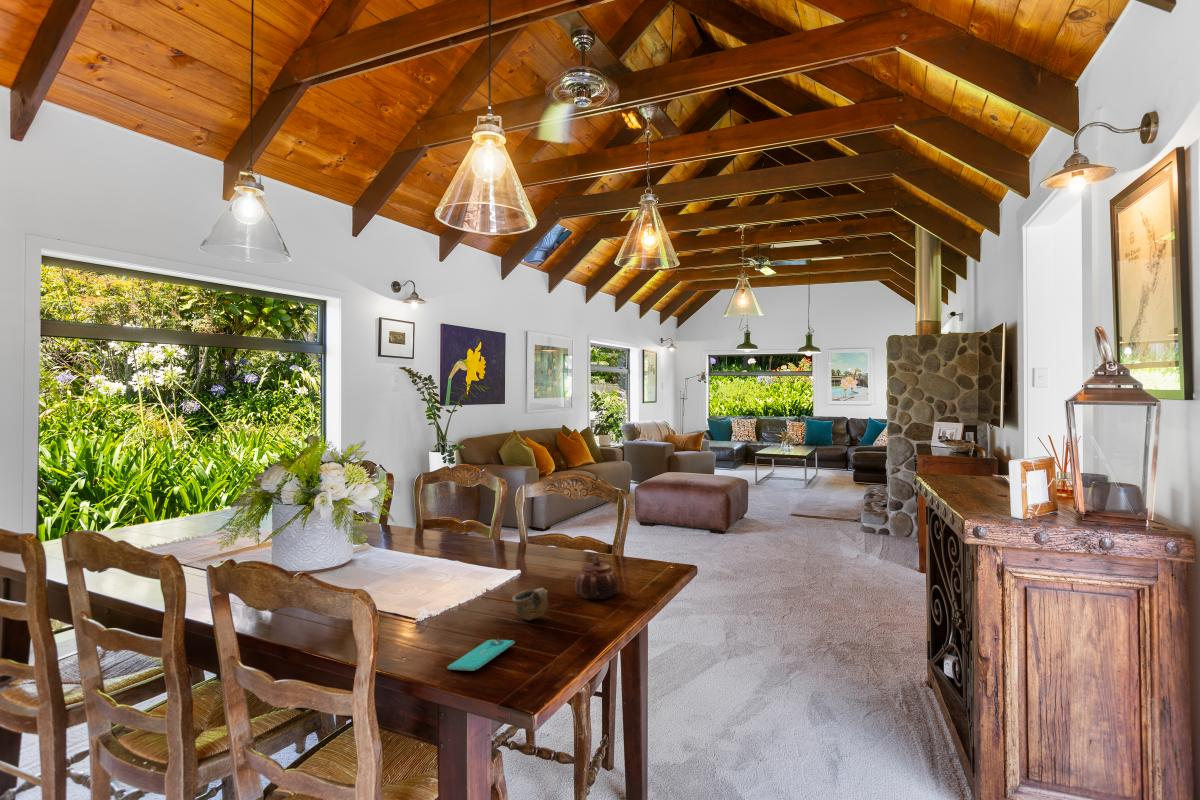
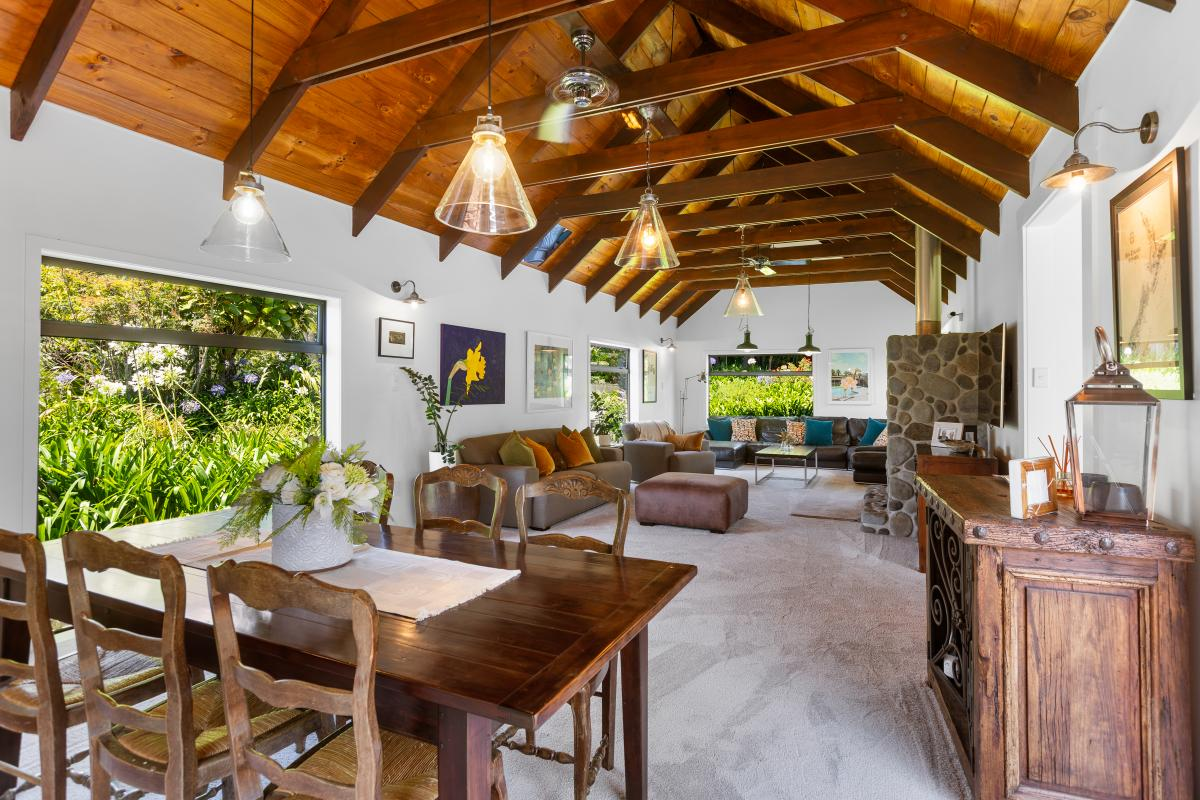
- teapot (596, 575)
- smartphone (482, 654)
- cup (530, 602)
